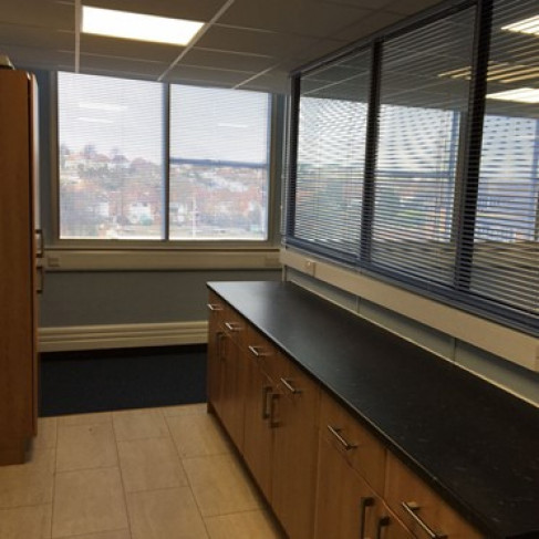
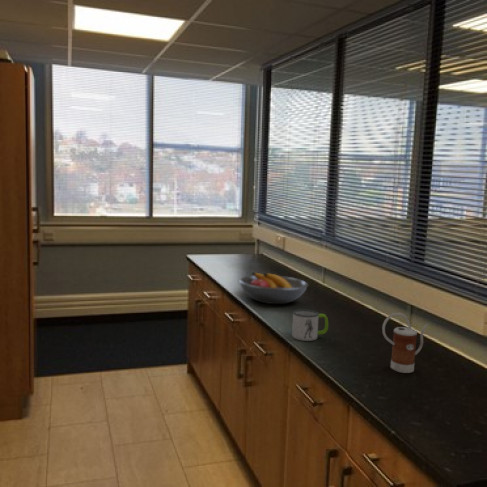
+ kettle (404, 340)
+ mug (310, 324)
+ fruit bowl (273, 288)
